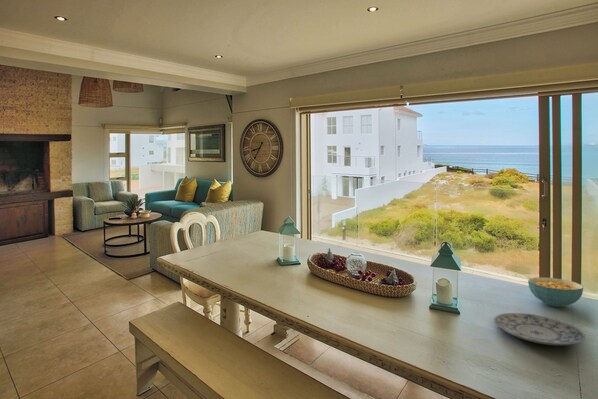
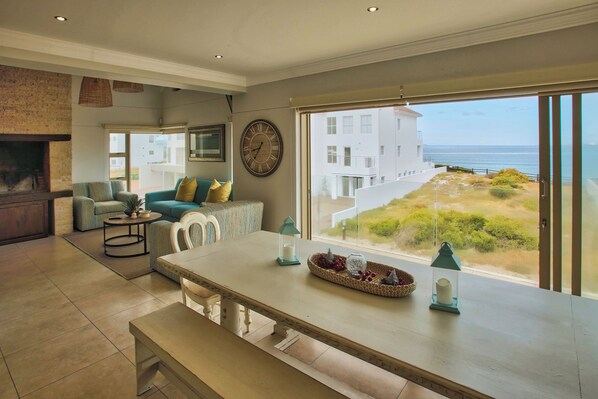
- plate (536, 330)
- cereal bowl (554, 293)
